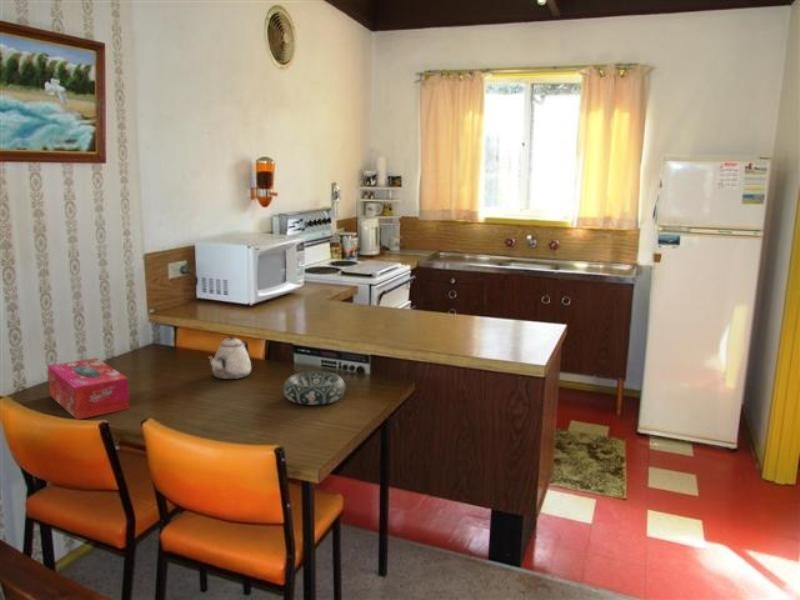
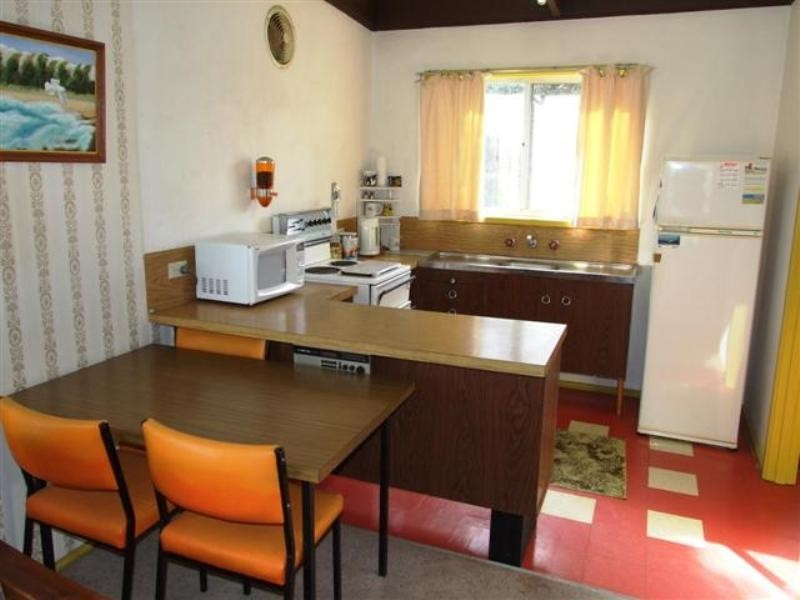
- decorative bowl (314, 388)
- tissue box (87, 386)
- teapot (229, 356)
